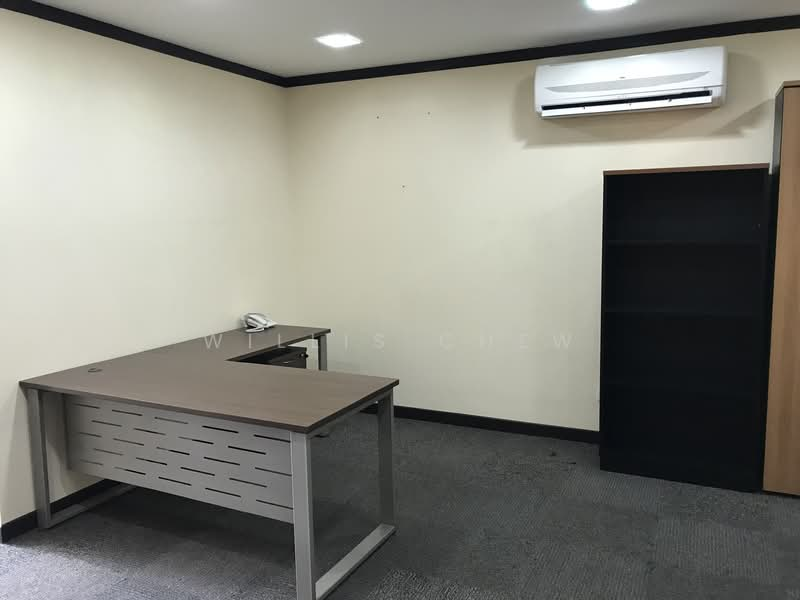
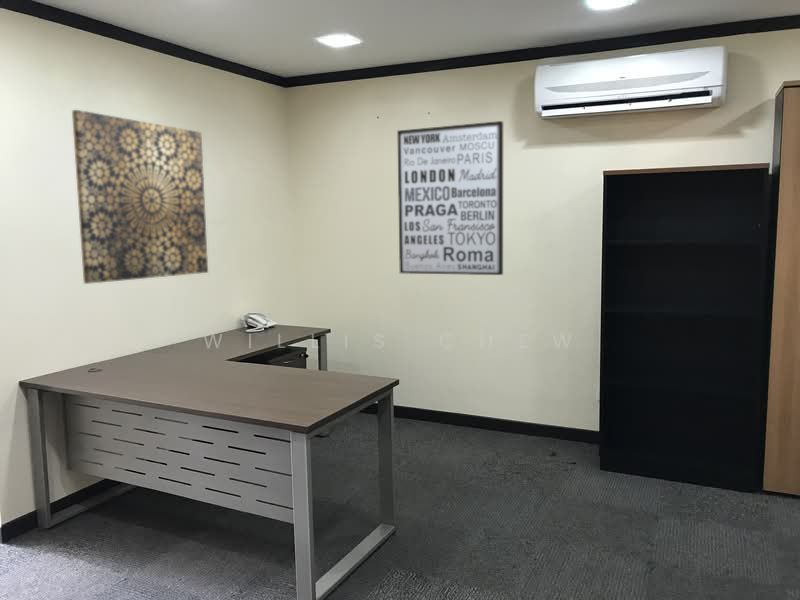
+ wall art (148, 200)
+ wall art (449, 201)
